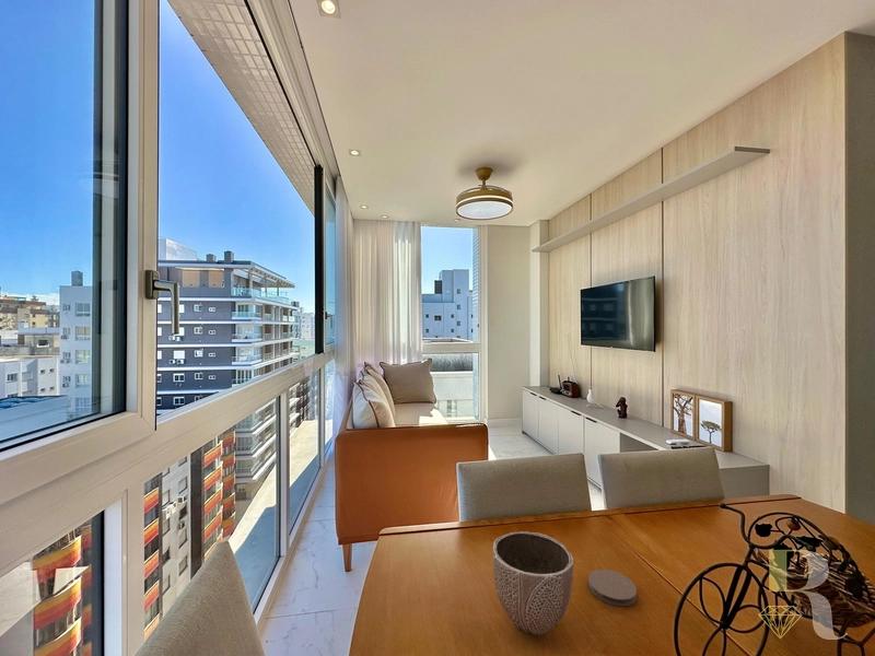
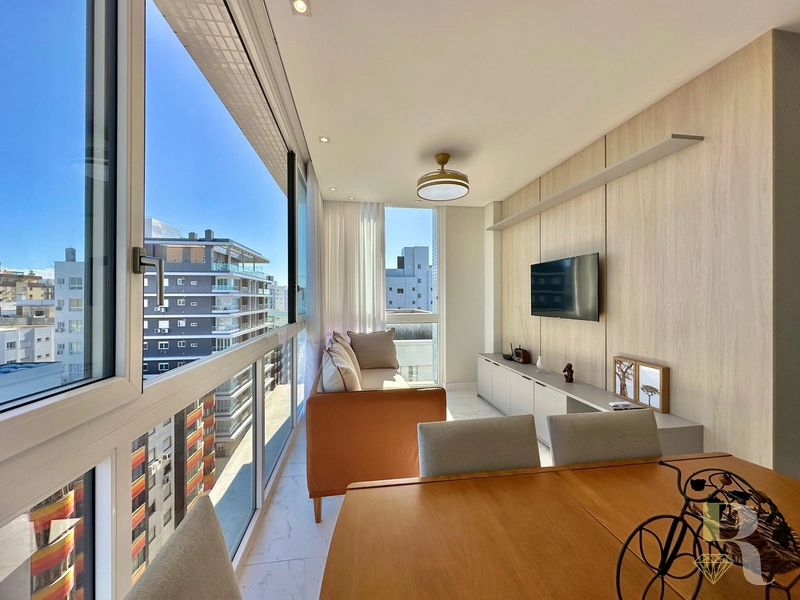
- decorative bowl (532, 586)
- coaster (611, 586)
